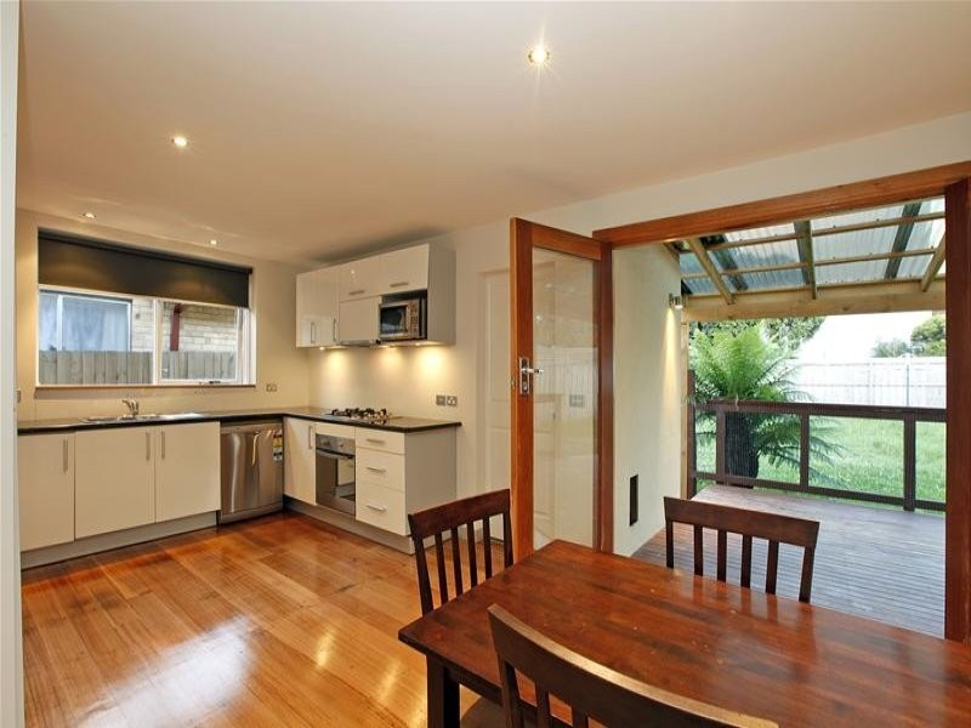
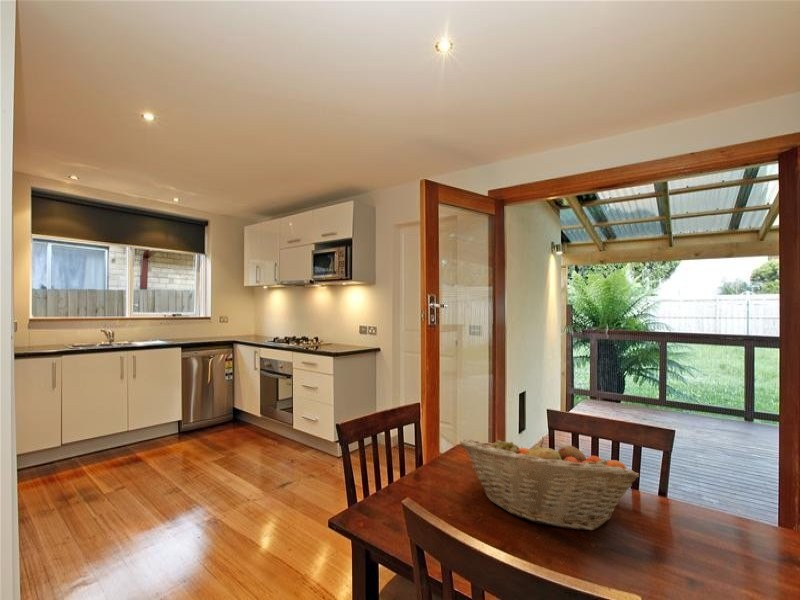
+ fruit basket (541, 469)
